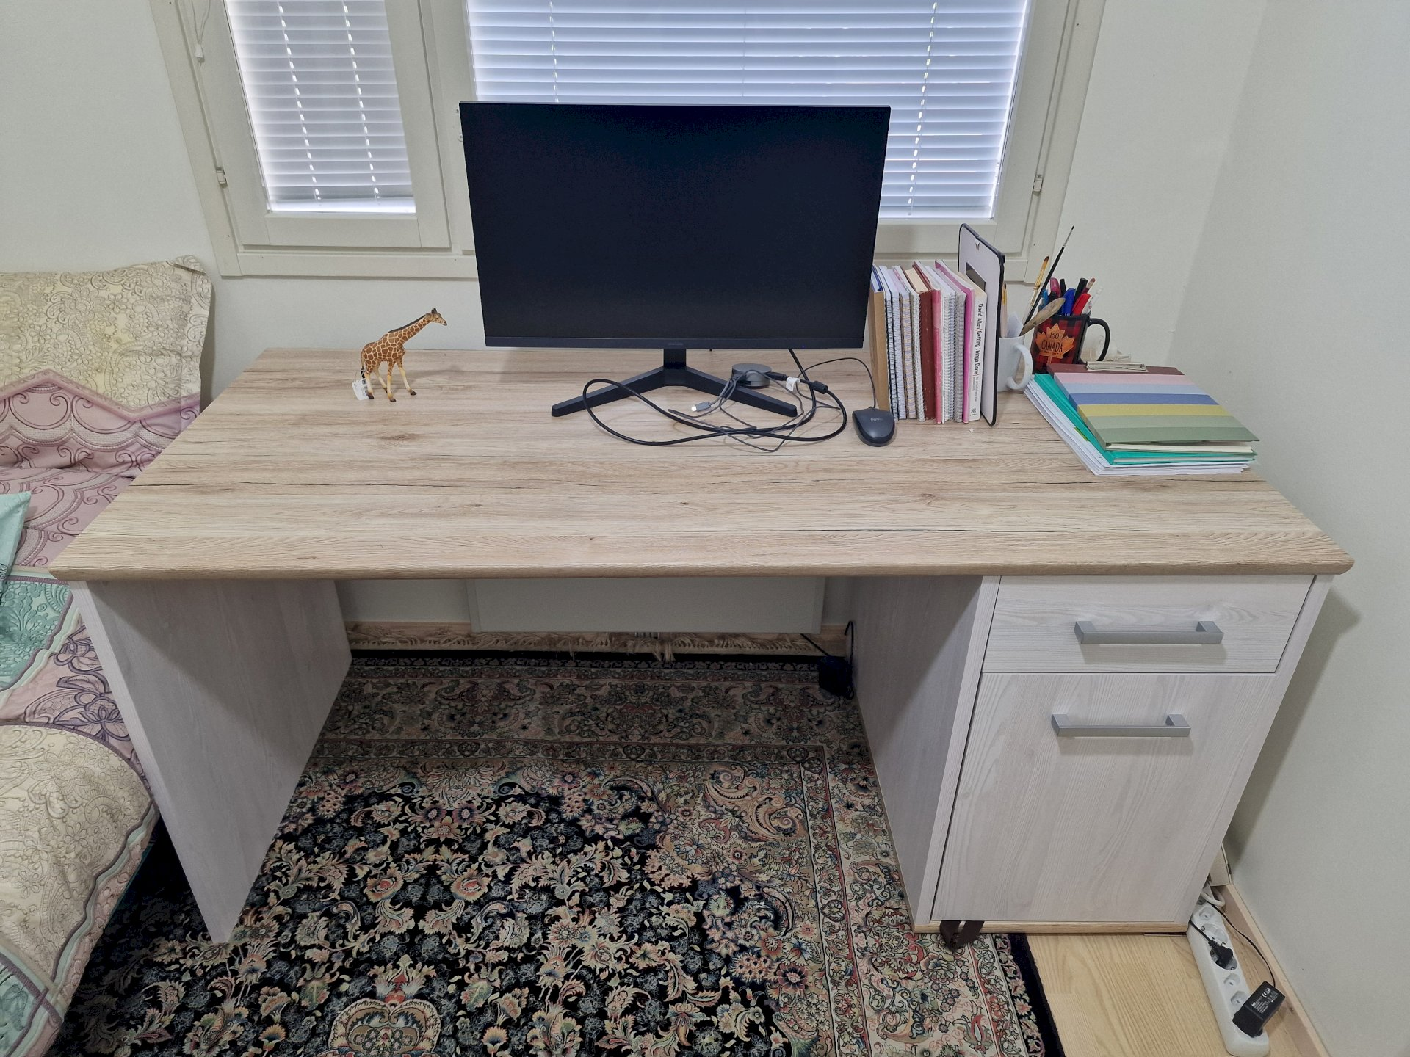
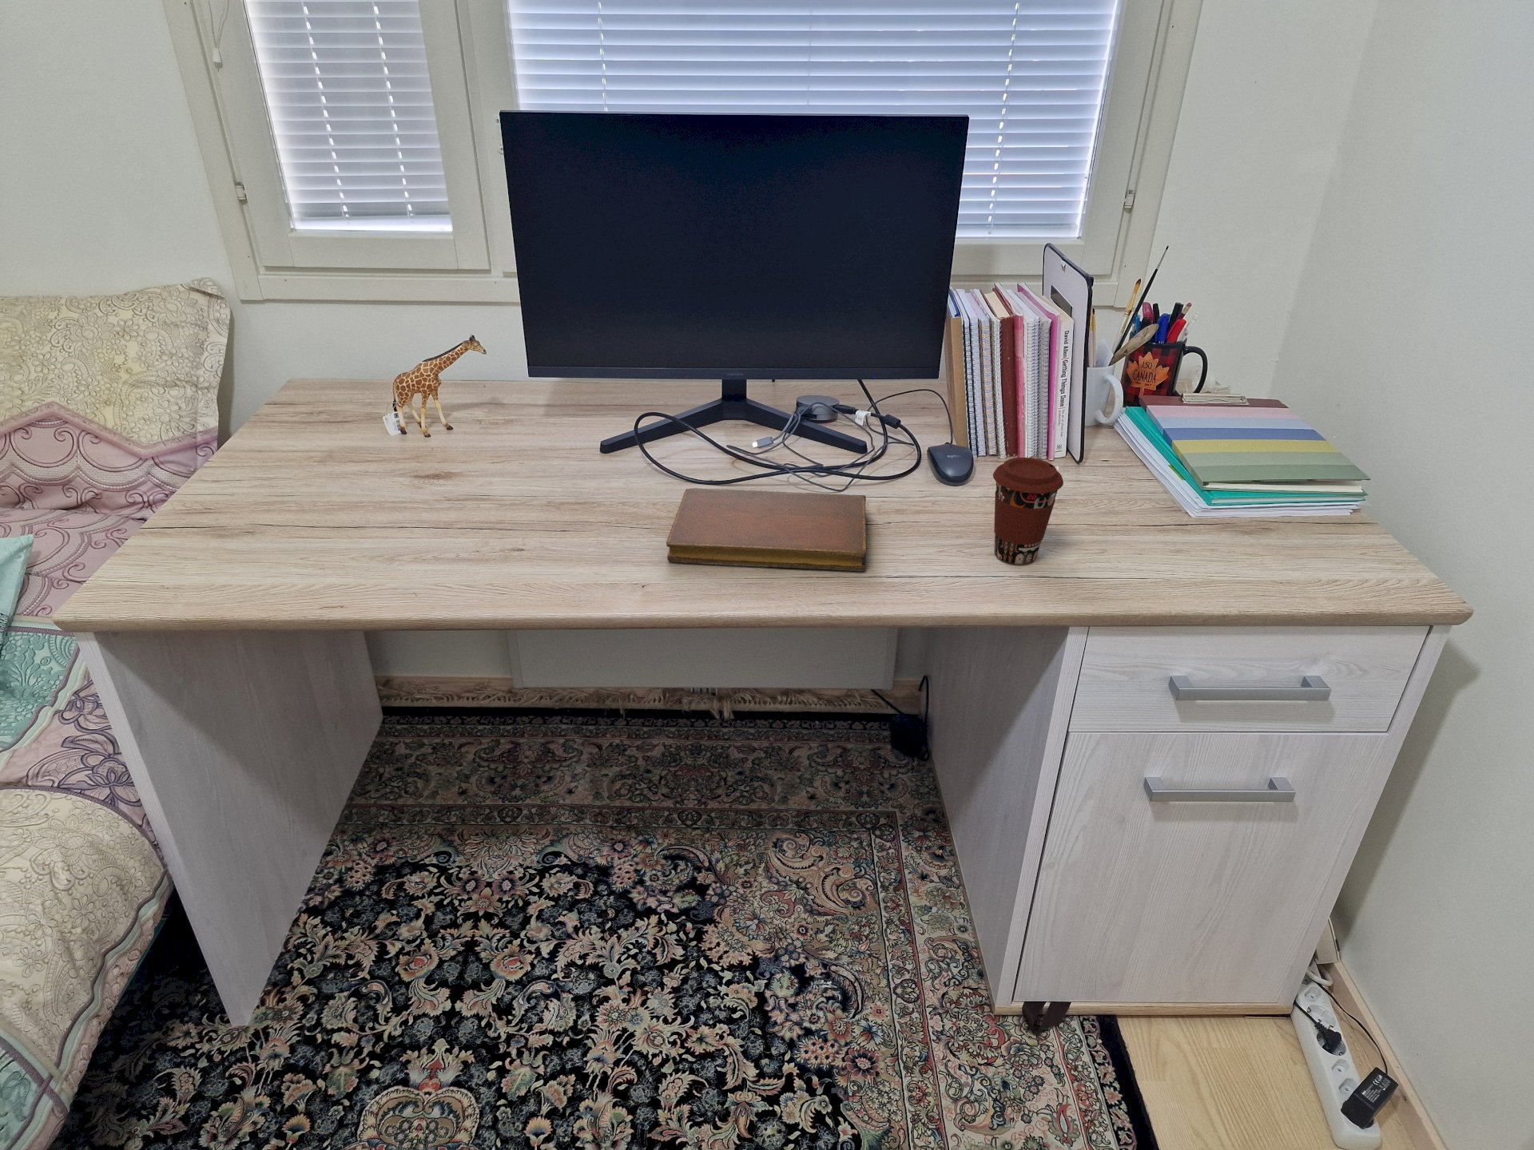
+ coffee cup (1022, 512)
+ notebook (771, 525)
